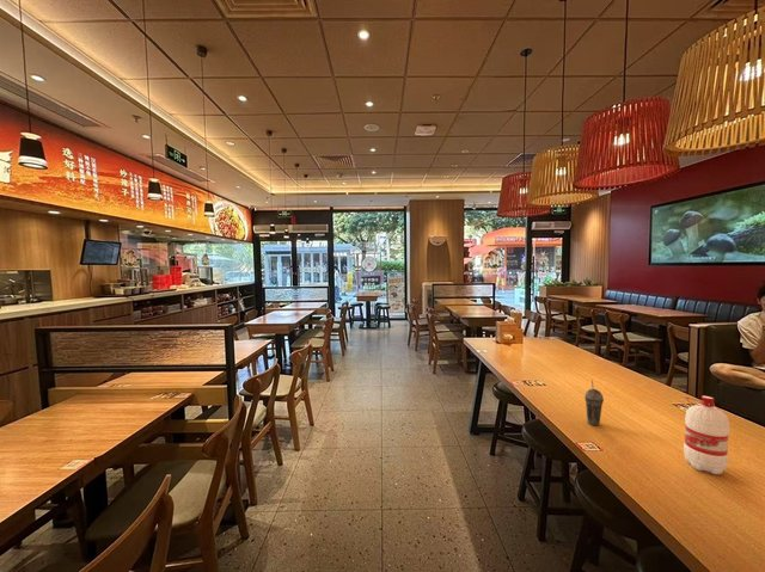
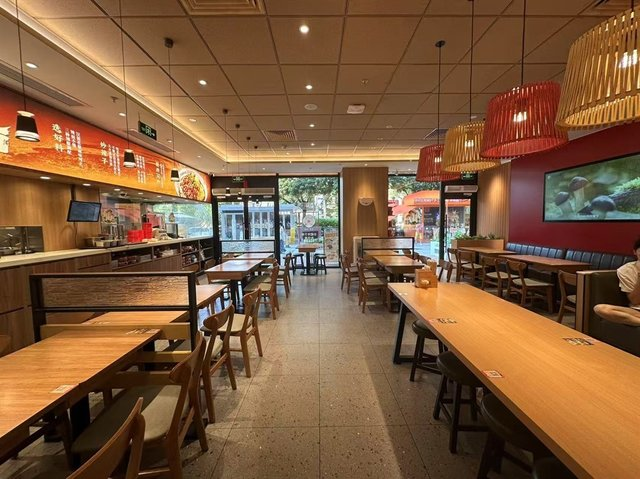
- water bottle (705, 431)
- beverage cup (593, 401)
